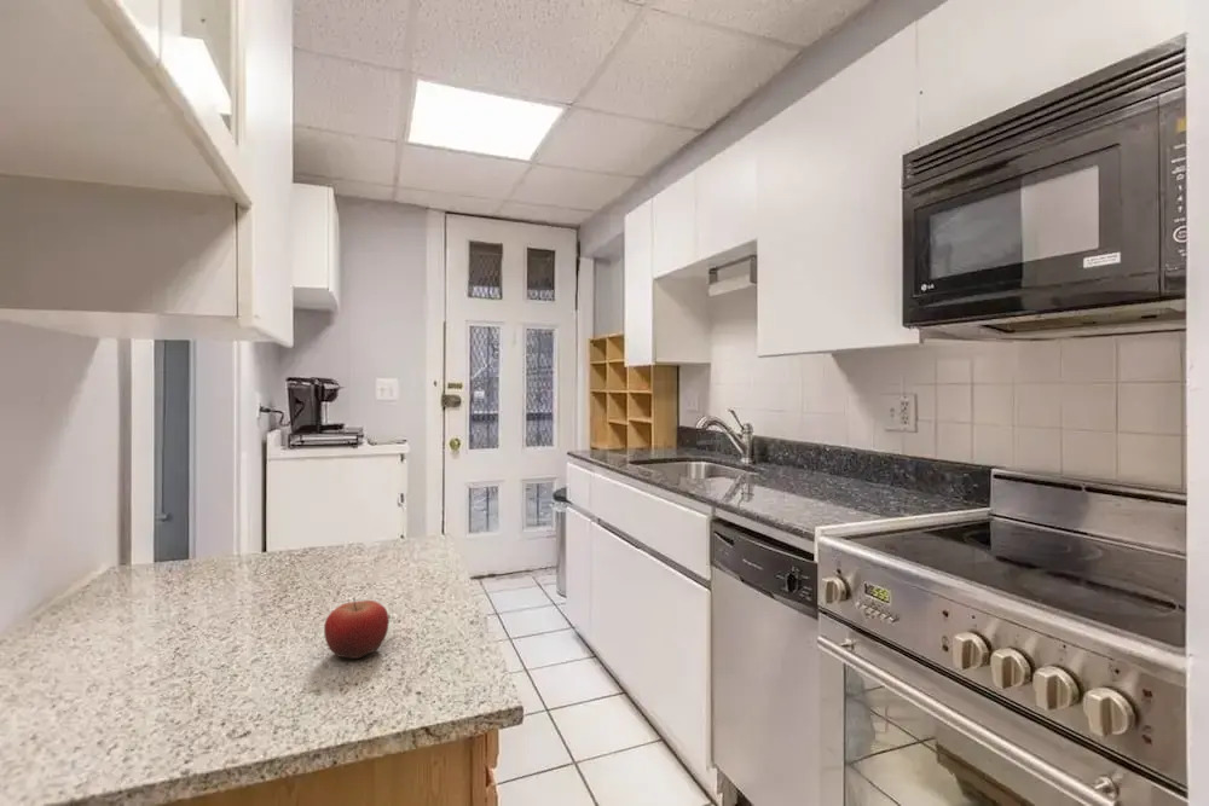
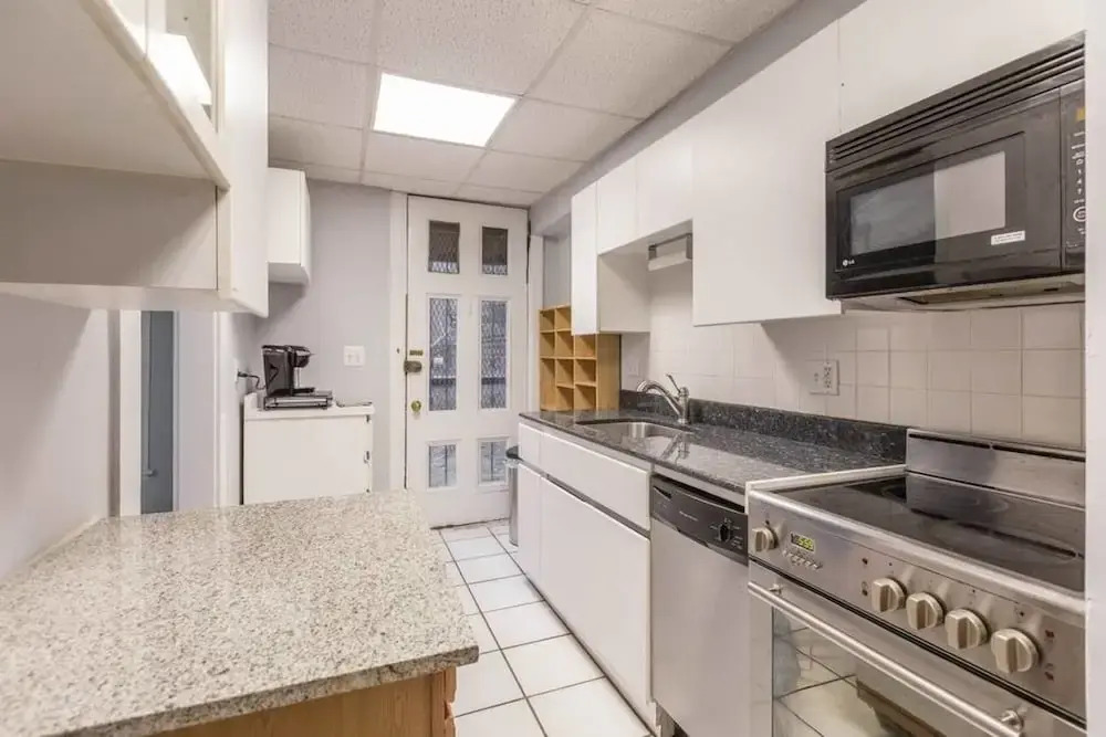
- fruit (357, 624)
